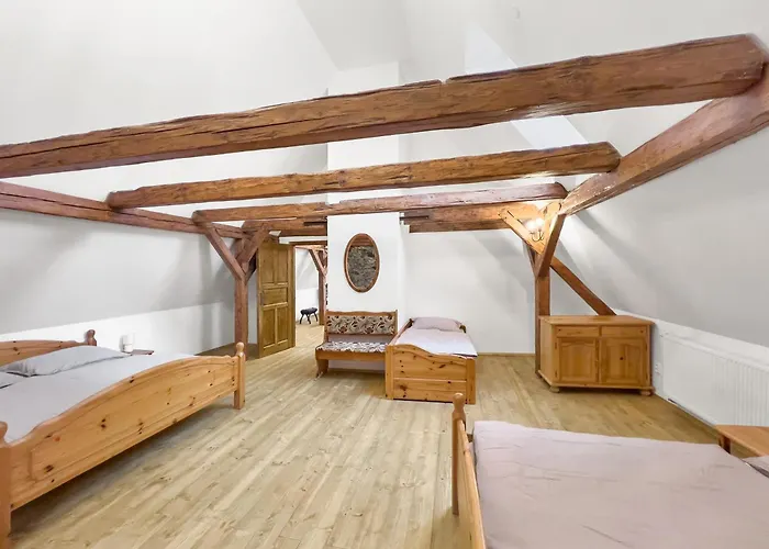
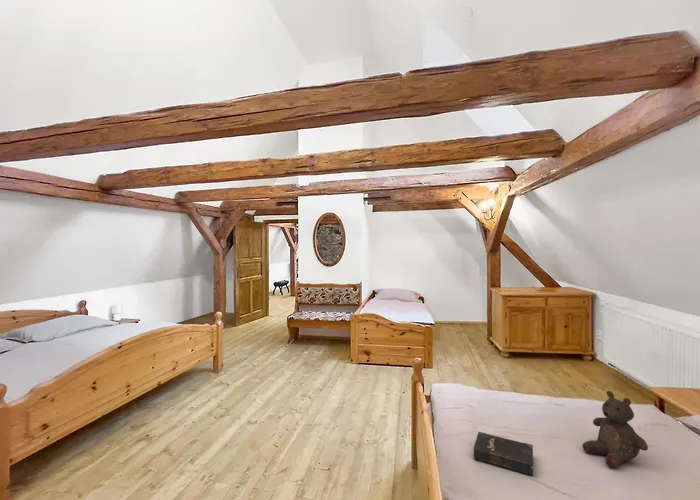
+ hardback book (503, 452)
+ stuffed bear (611, 426)
